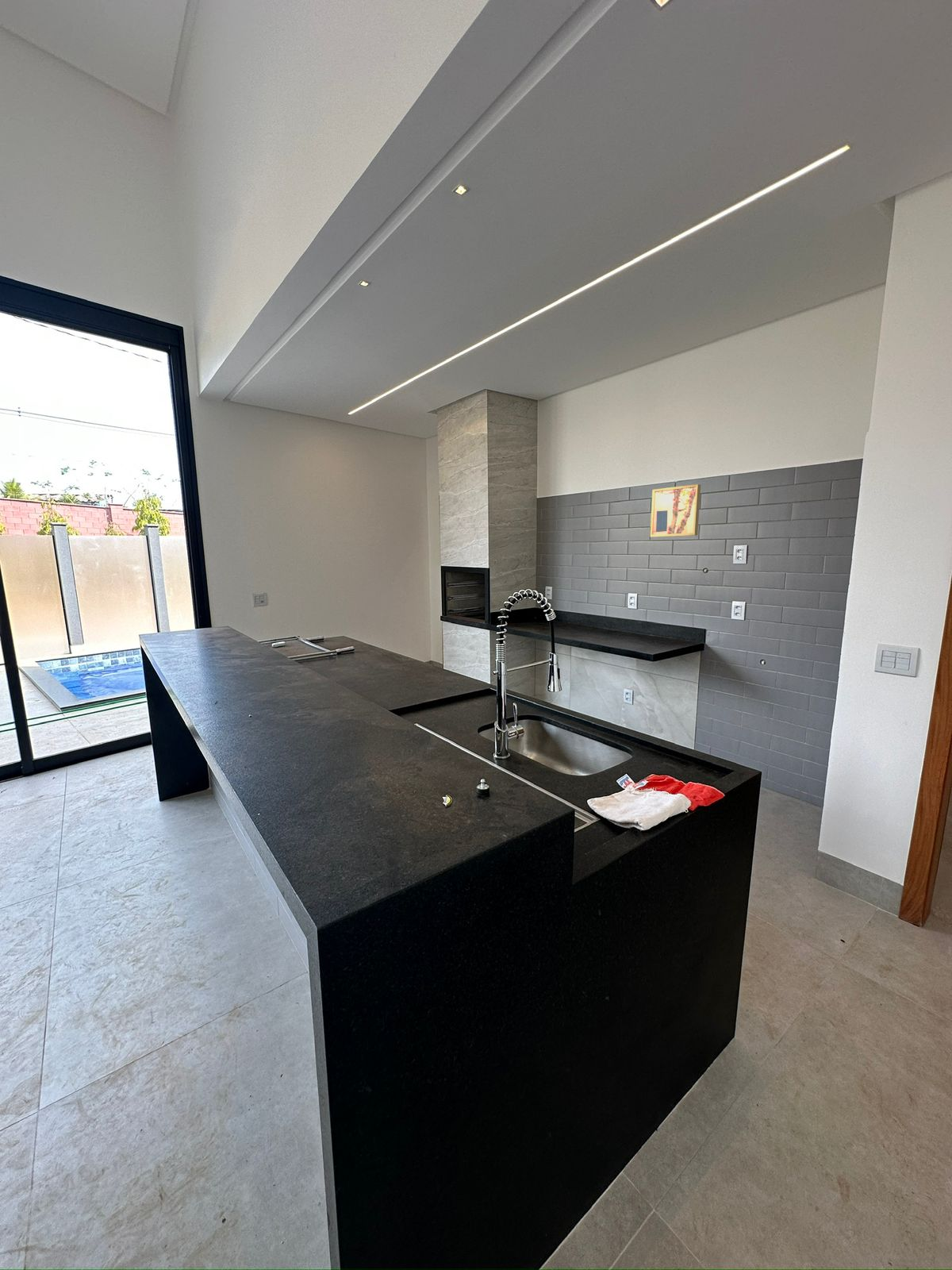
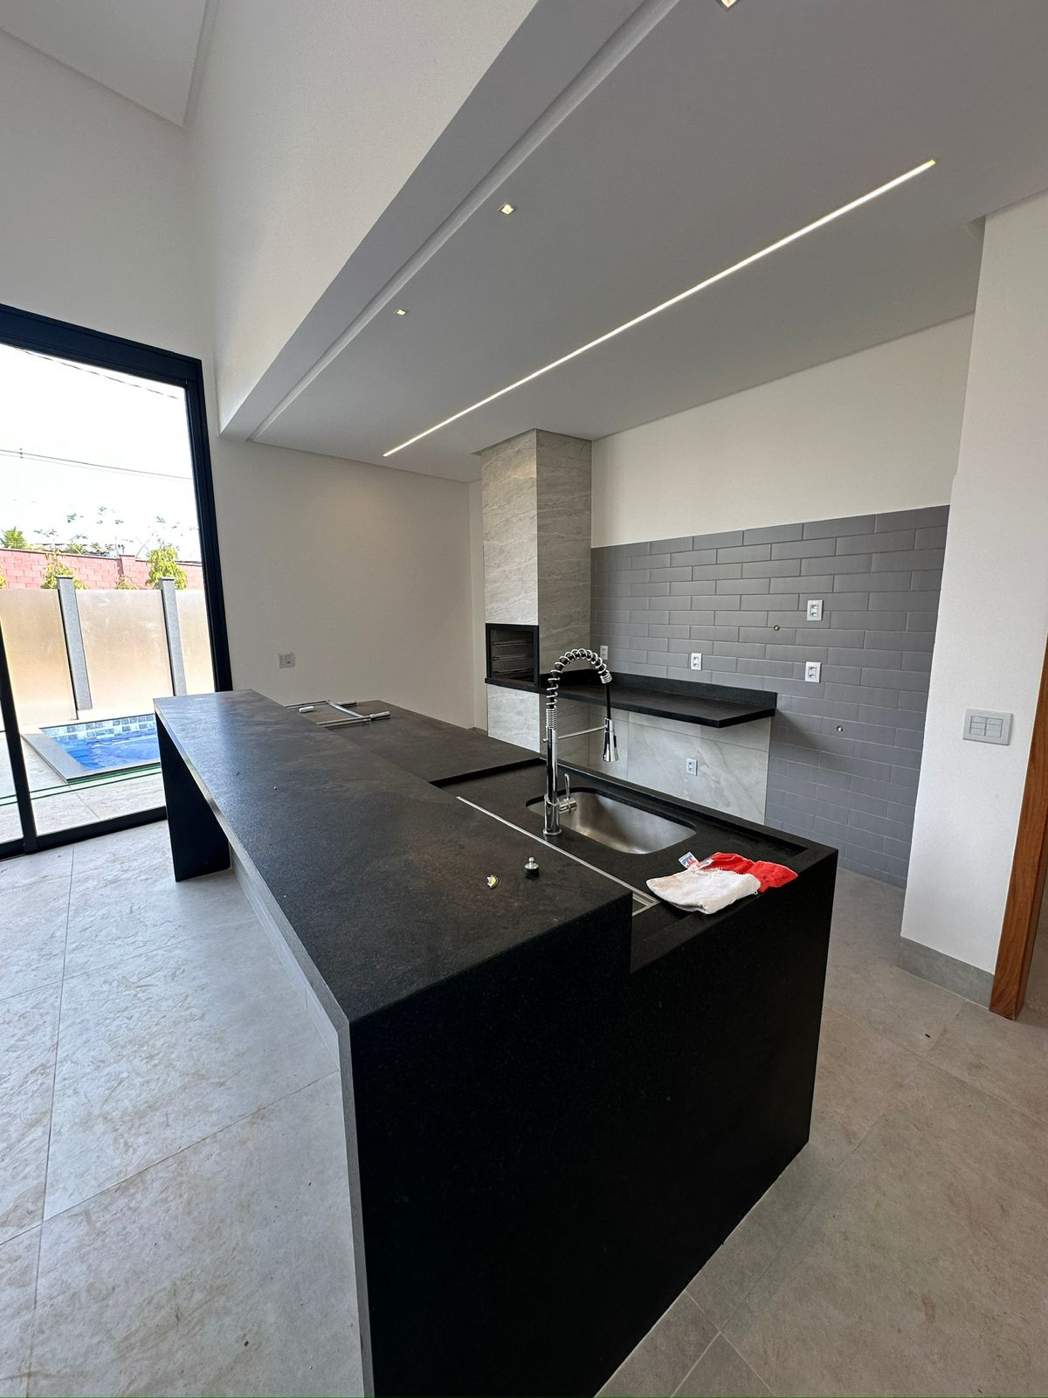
- wall art (674, 511)
